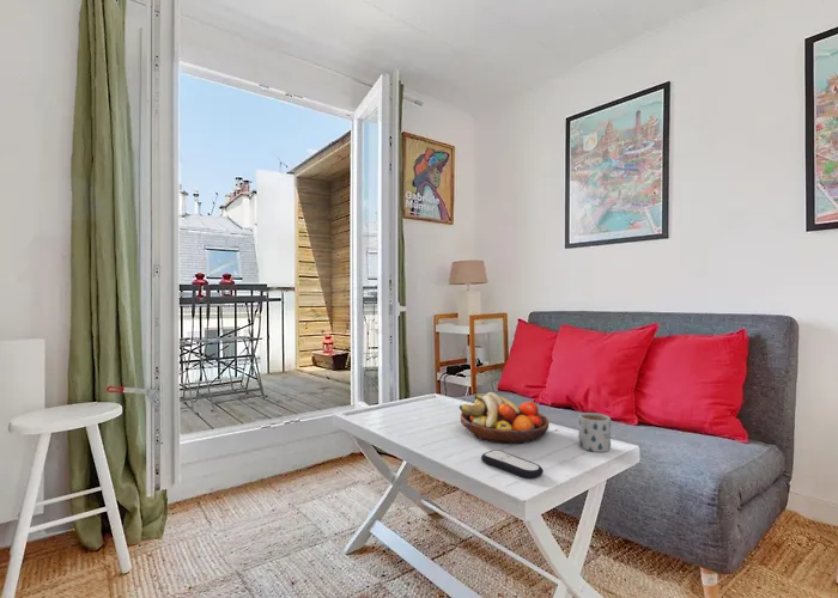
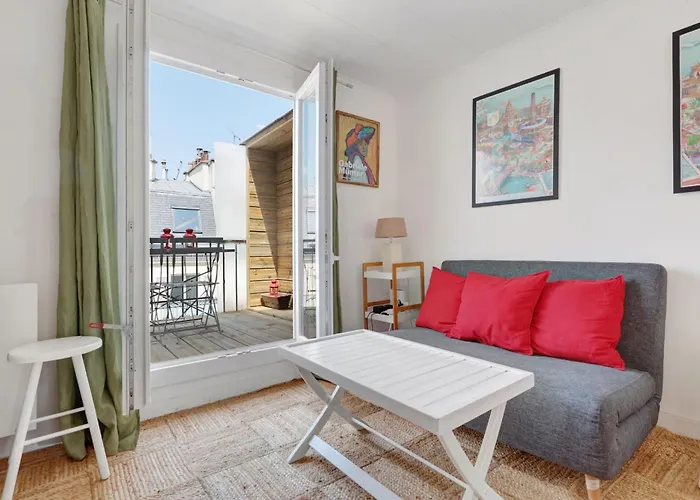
- mug (596, 431)
- remote control (511, 463)
- fruit bowl (503, 413)
